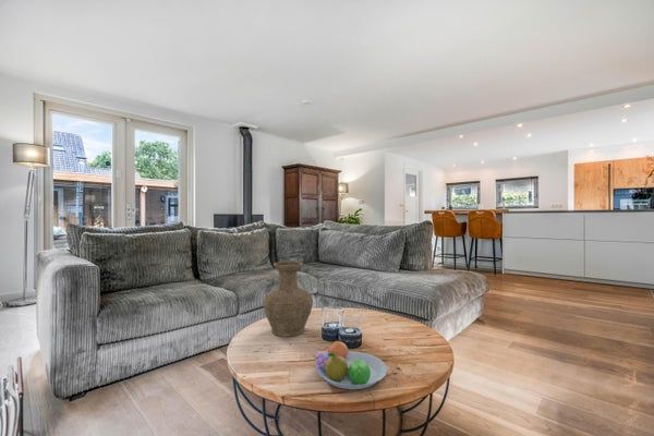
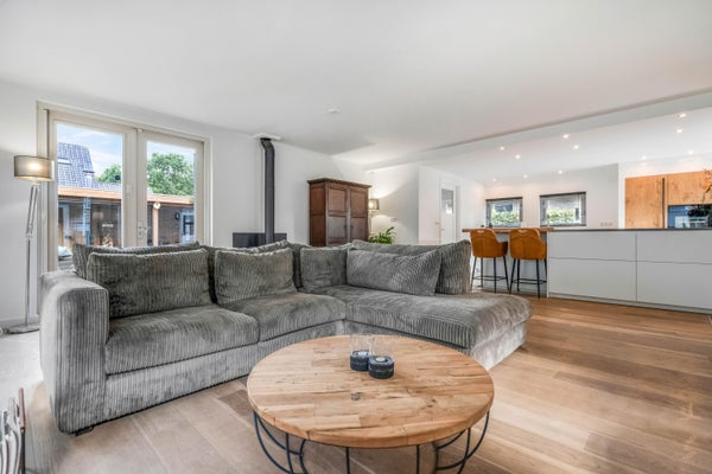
- vase (288, 296)
- fruit bowl (350, 361)
